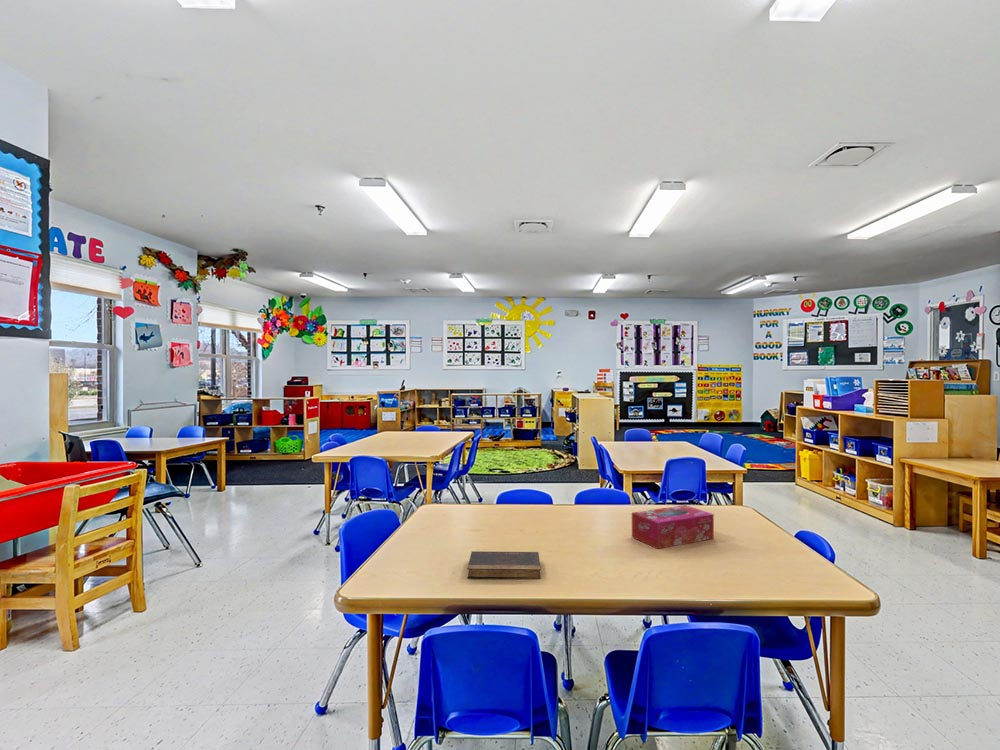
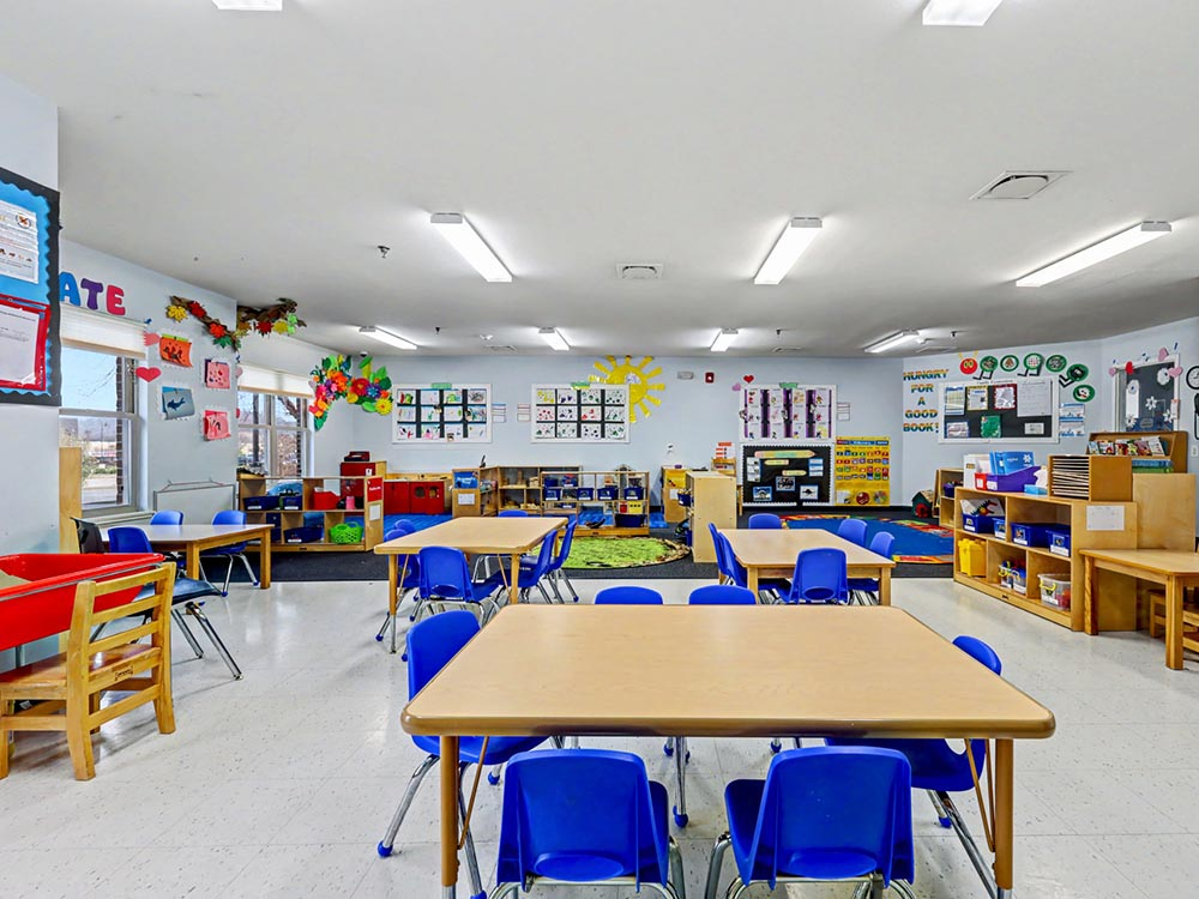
- tissue box (672, 525)
- book (504, 564)
